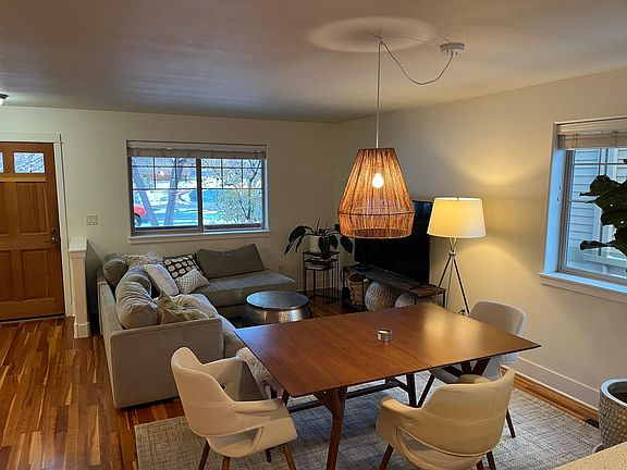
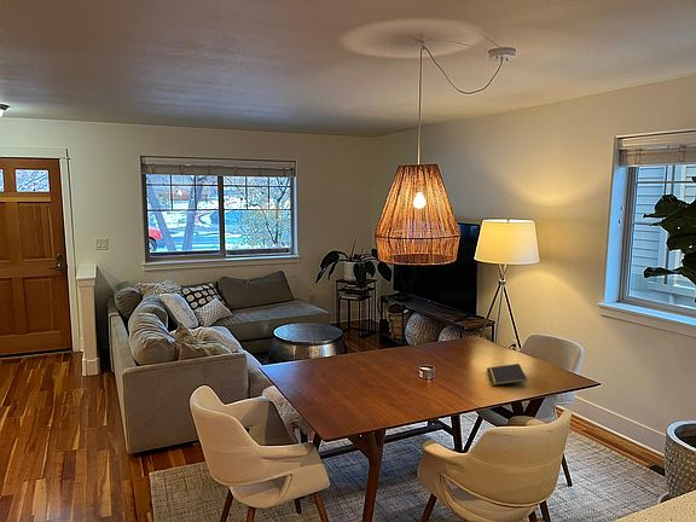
+ notepad (505, 373)
